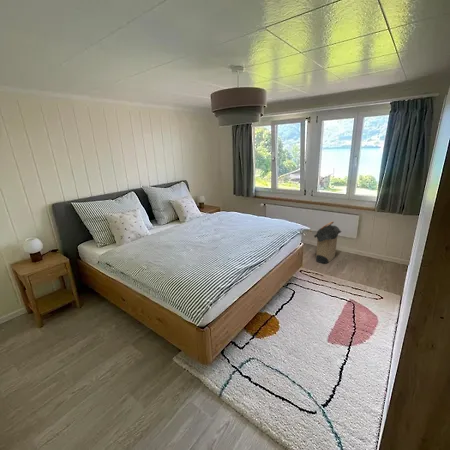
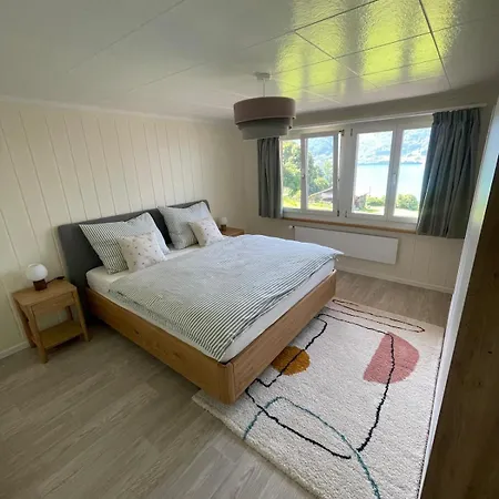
- laundry hamper (326, 239)
